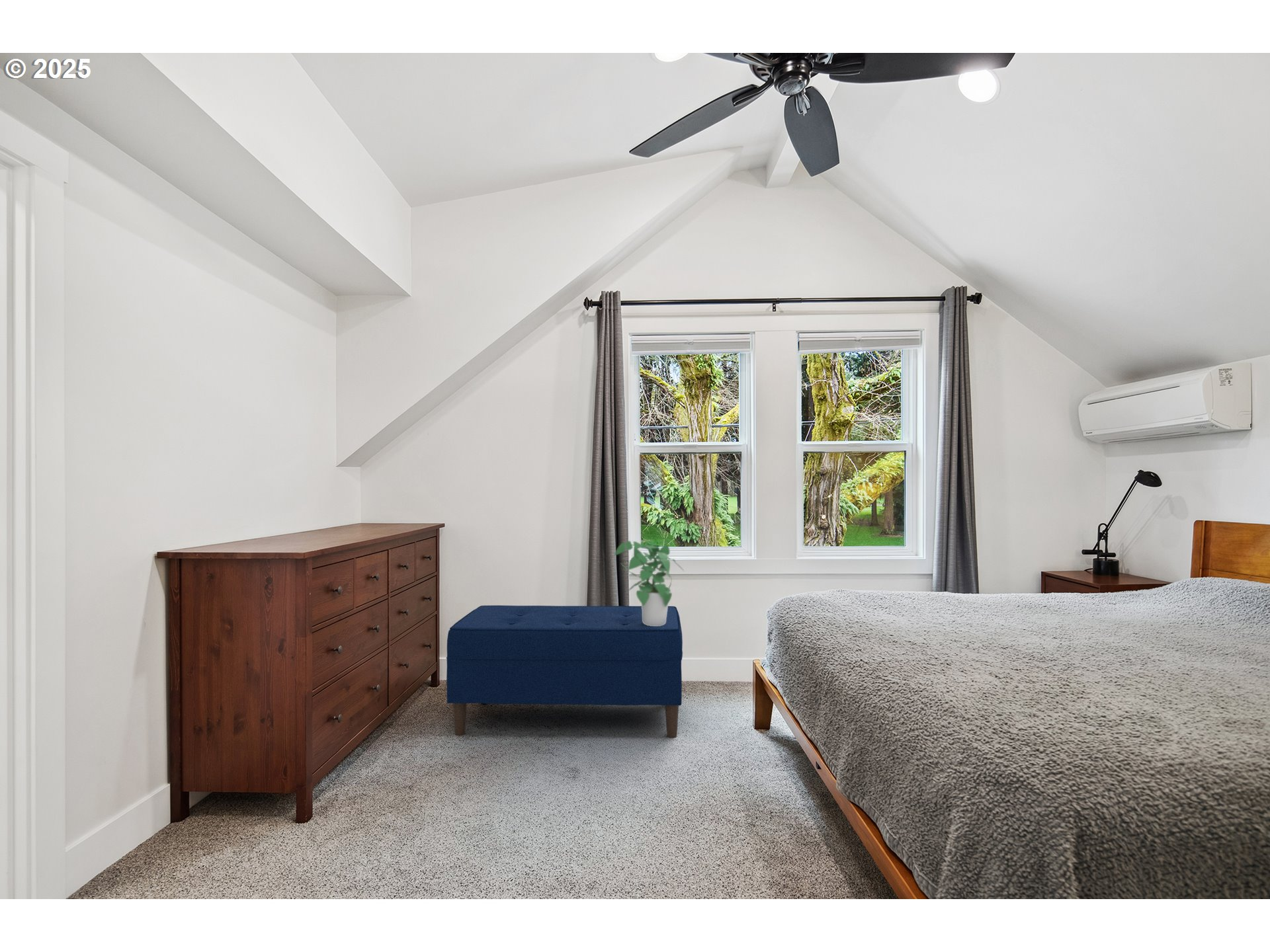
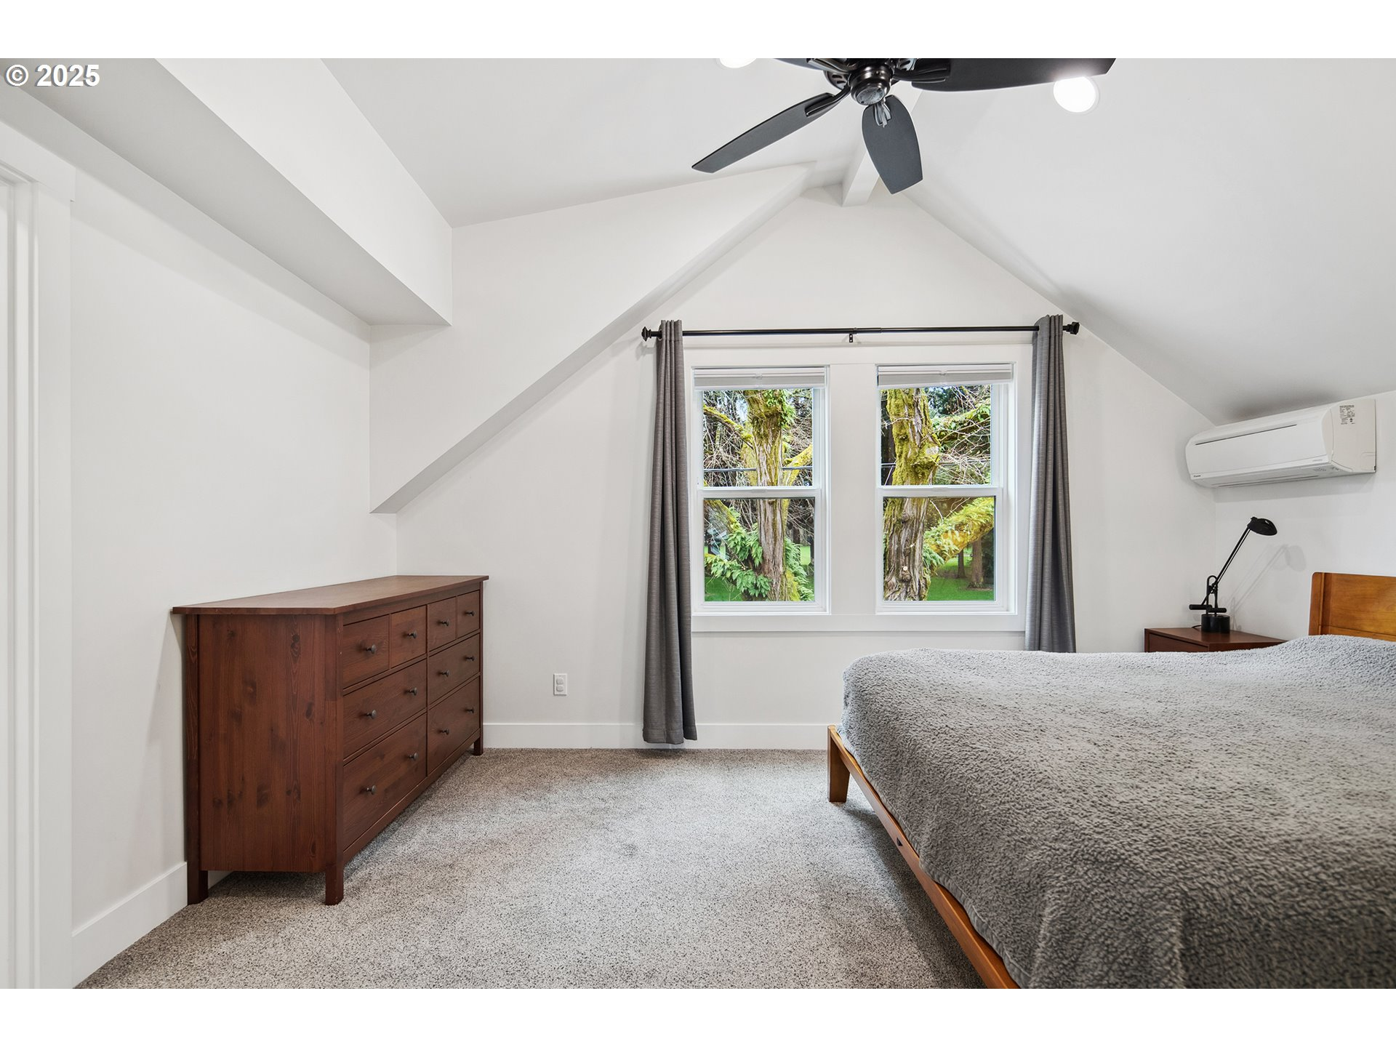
- bench (571, 667)
- potted plant (647, 582)
